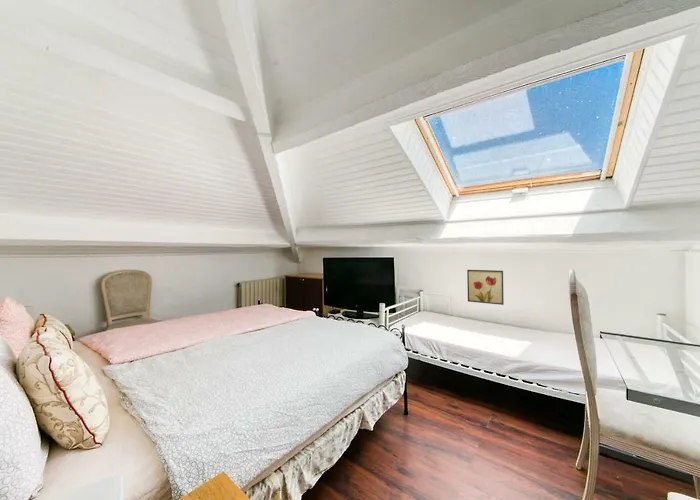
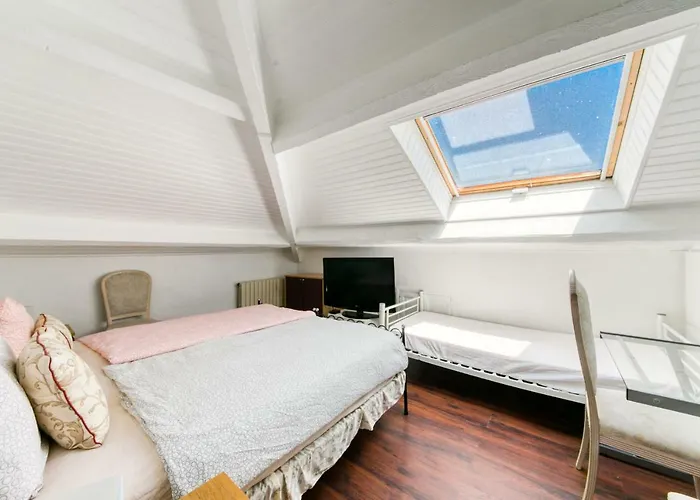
- wall art (485, 286)
